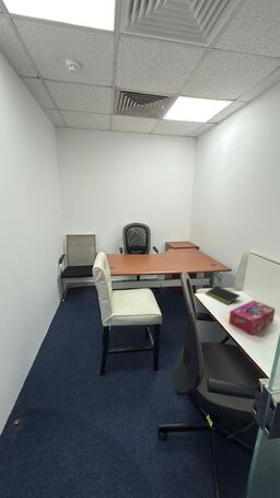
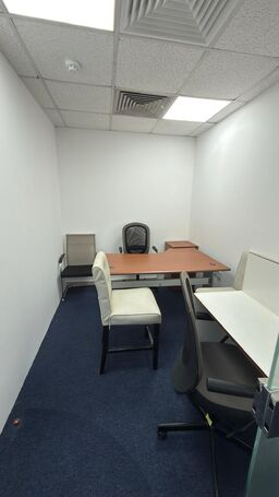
- tissue box (252, 316)
- notepad (221, 294)
